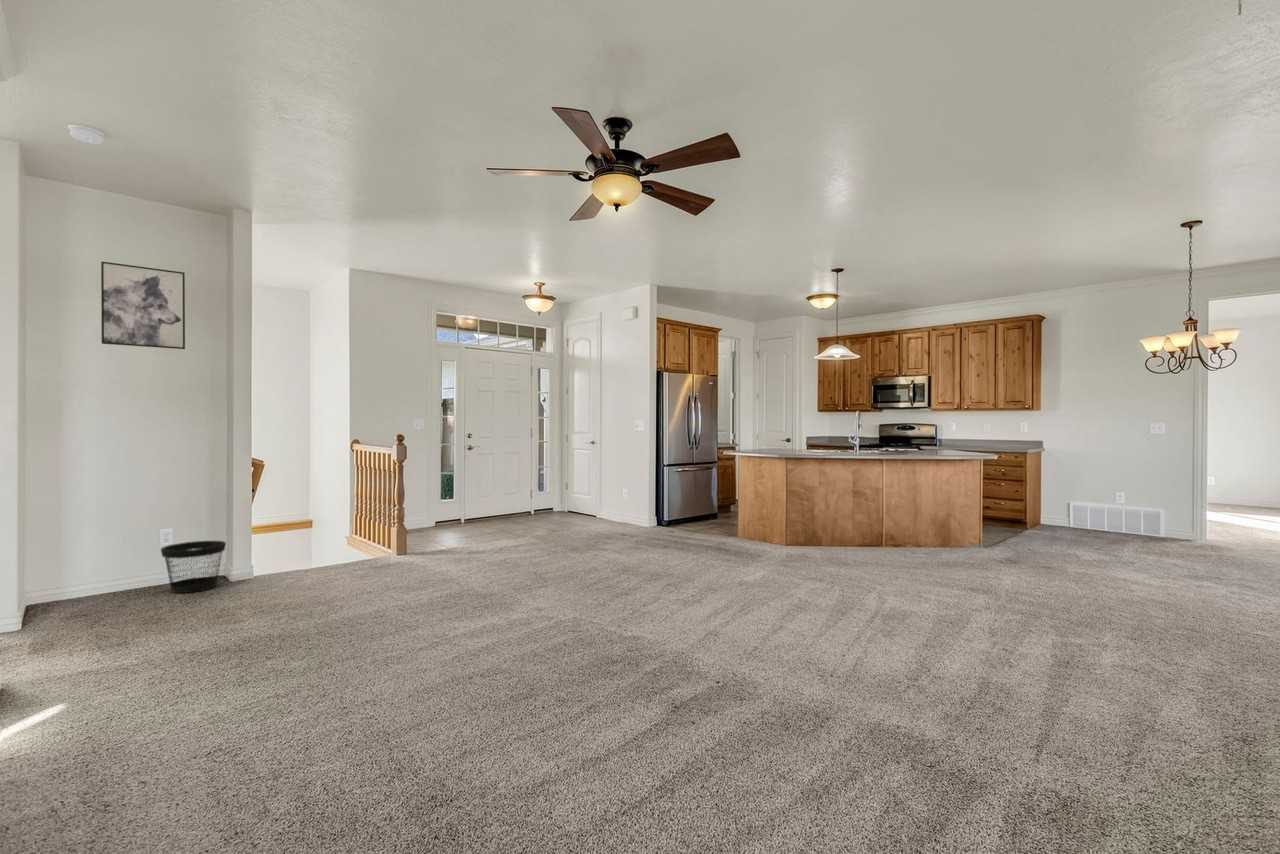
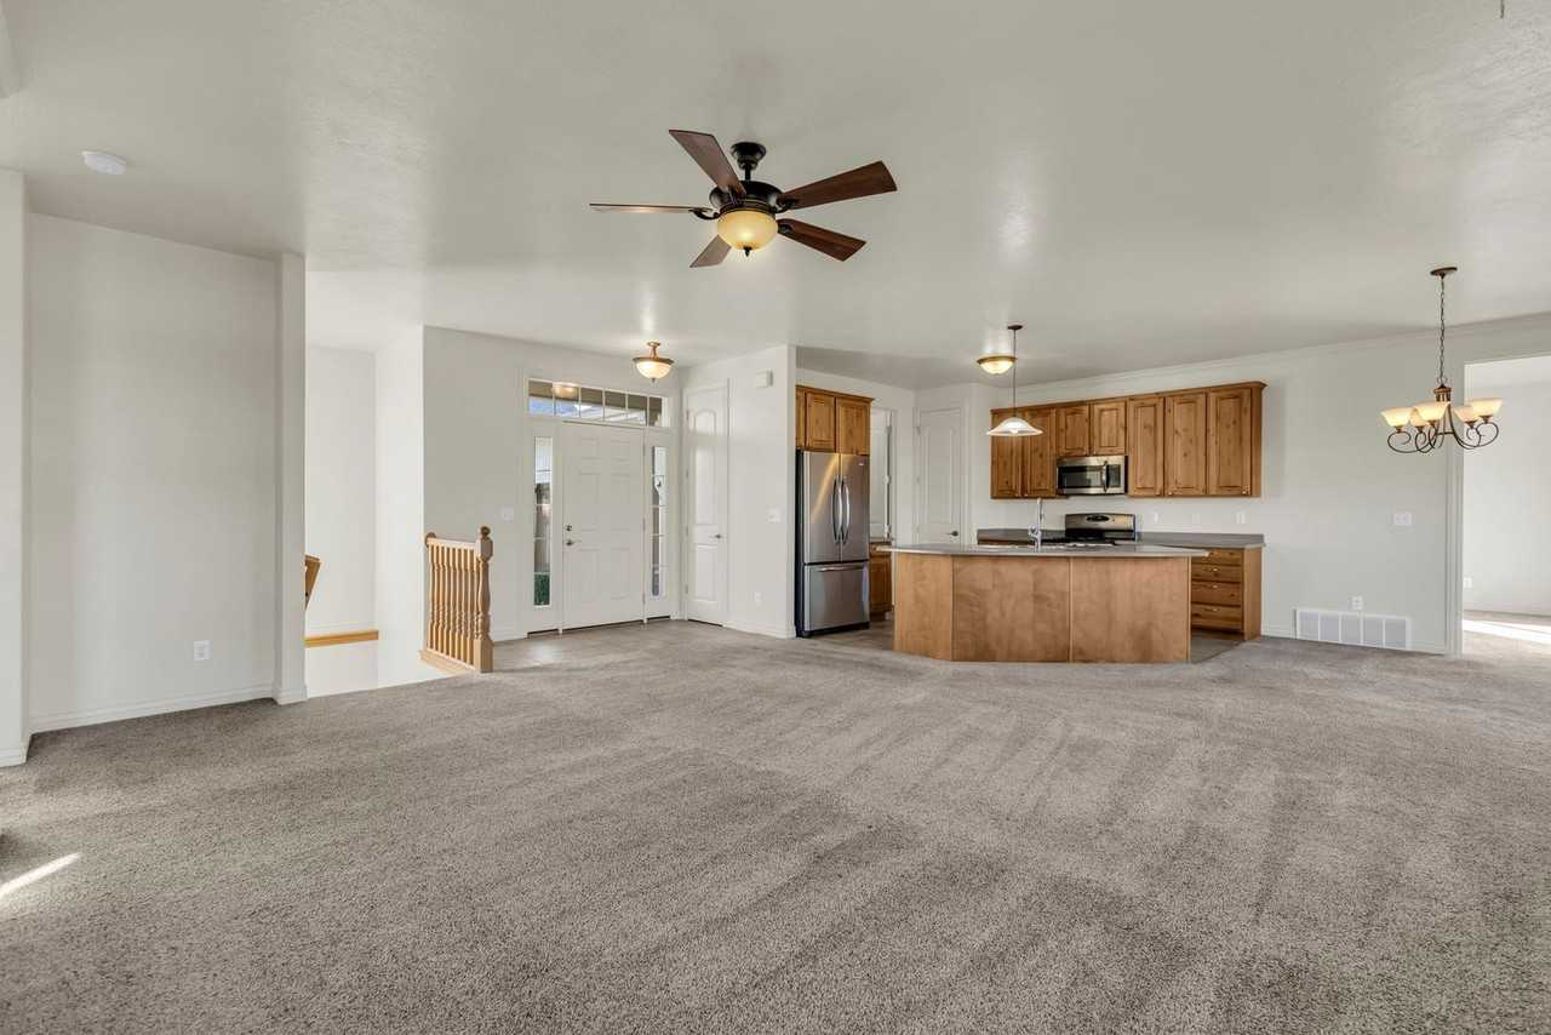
- wall art (144, 306)
- wastebasket (193, 565)
